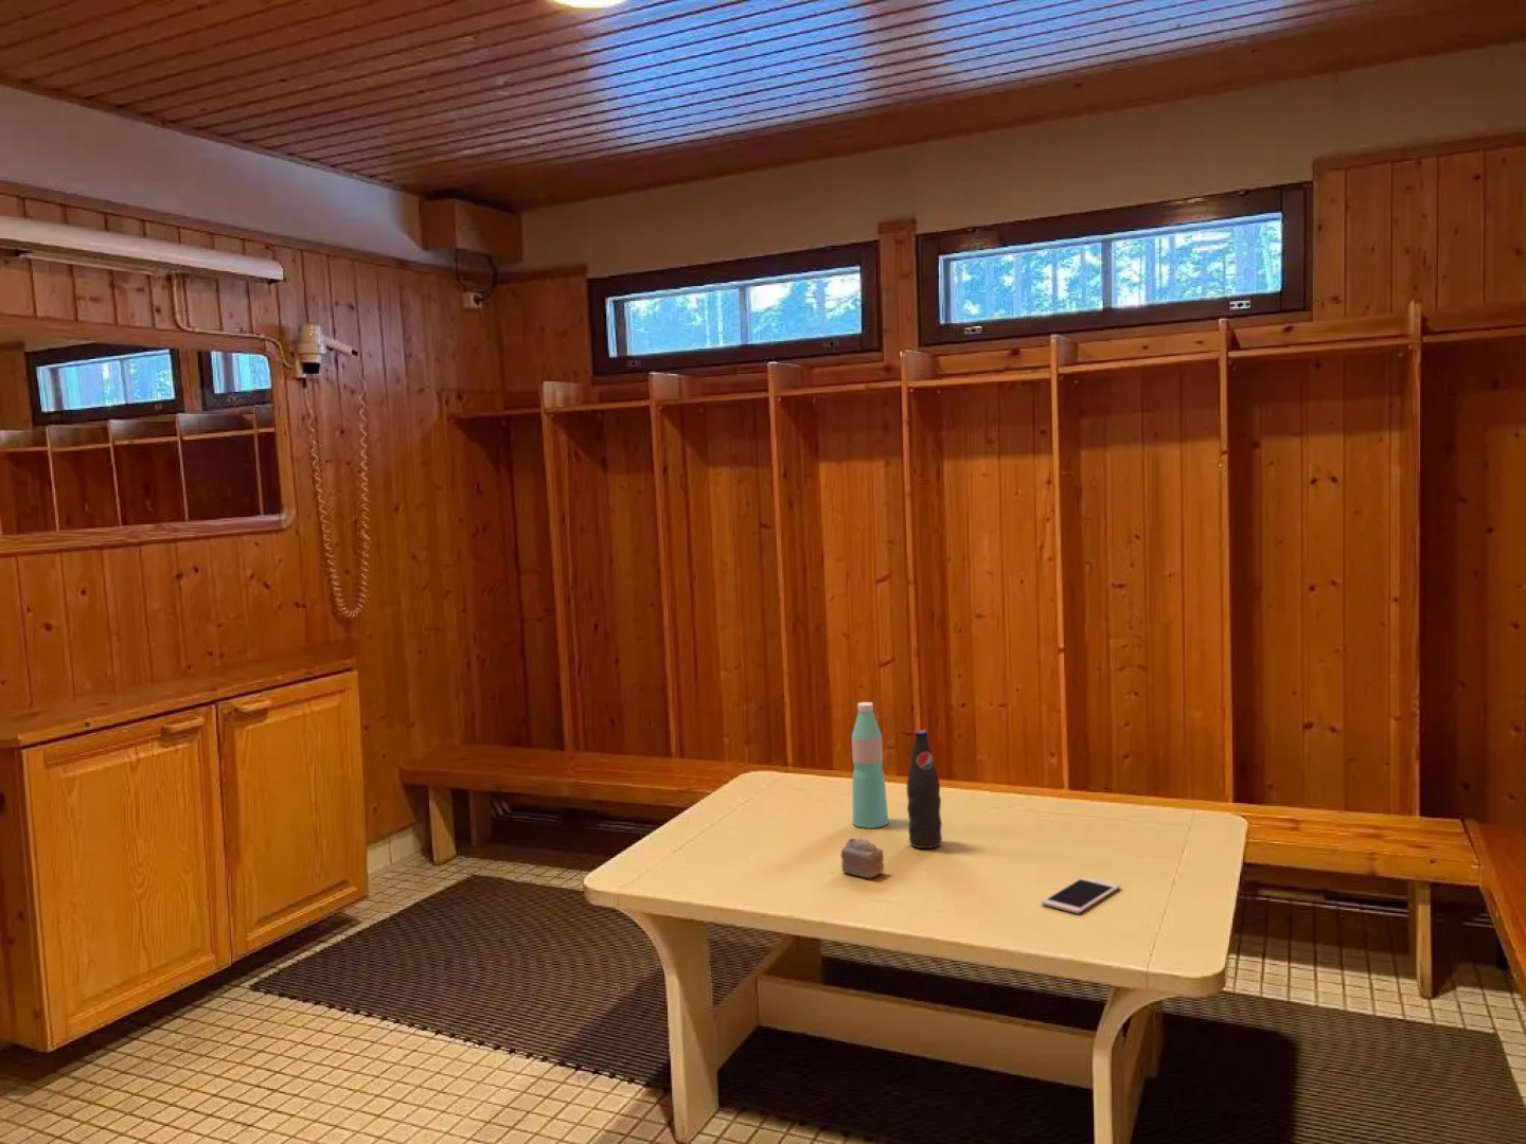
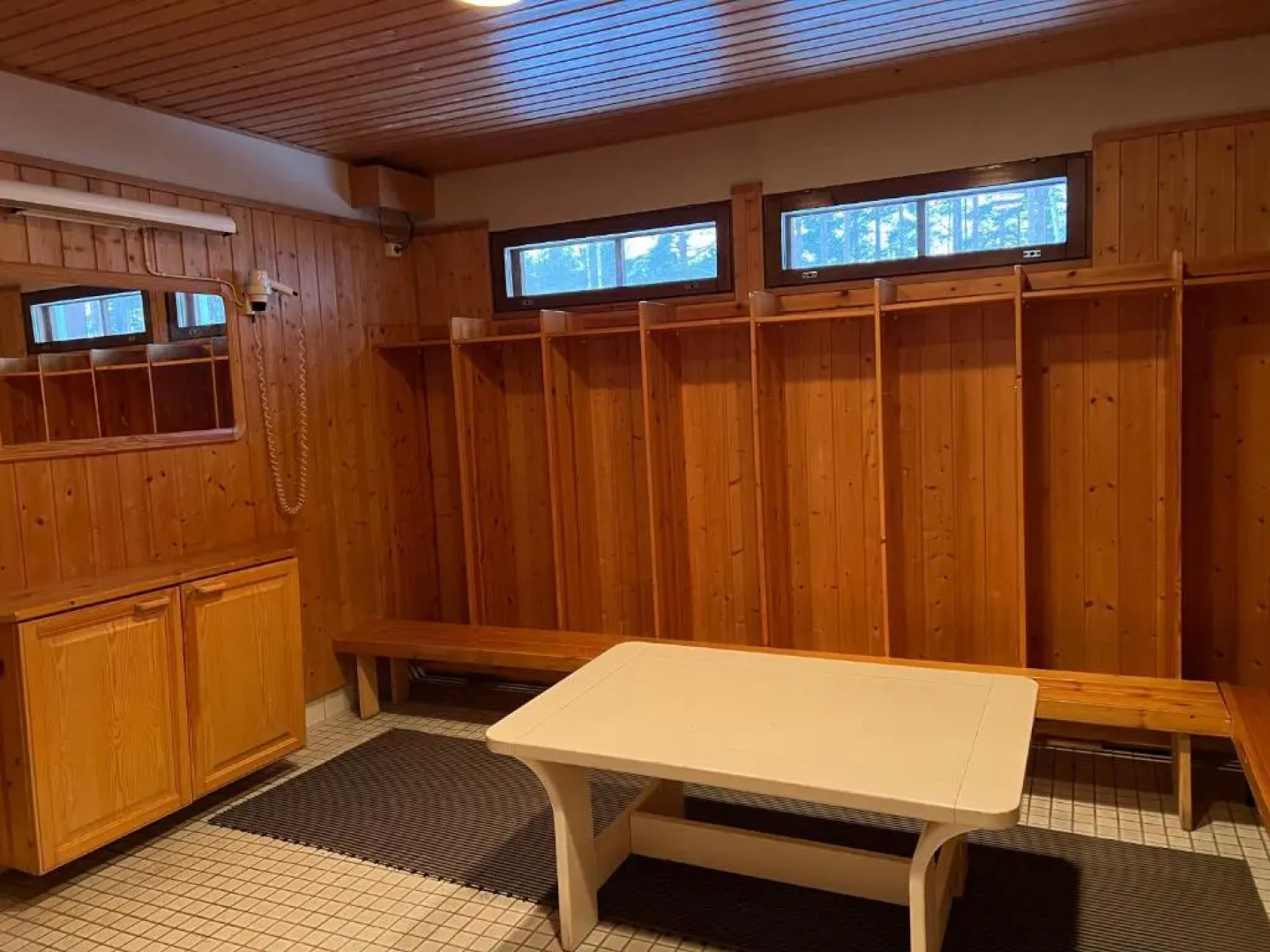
- bottle (923, 787)
- cake slice (862, 856)
- water bottle (868, 763)
- cell phone (1081, 894)
